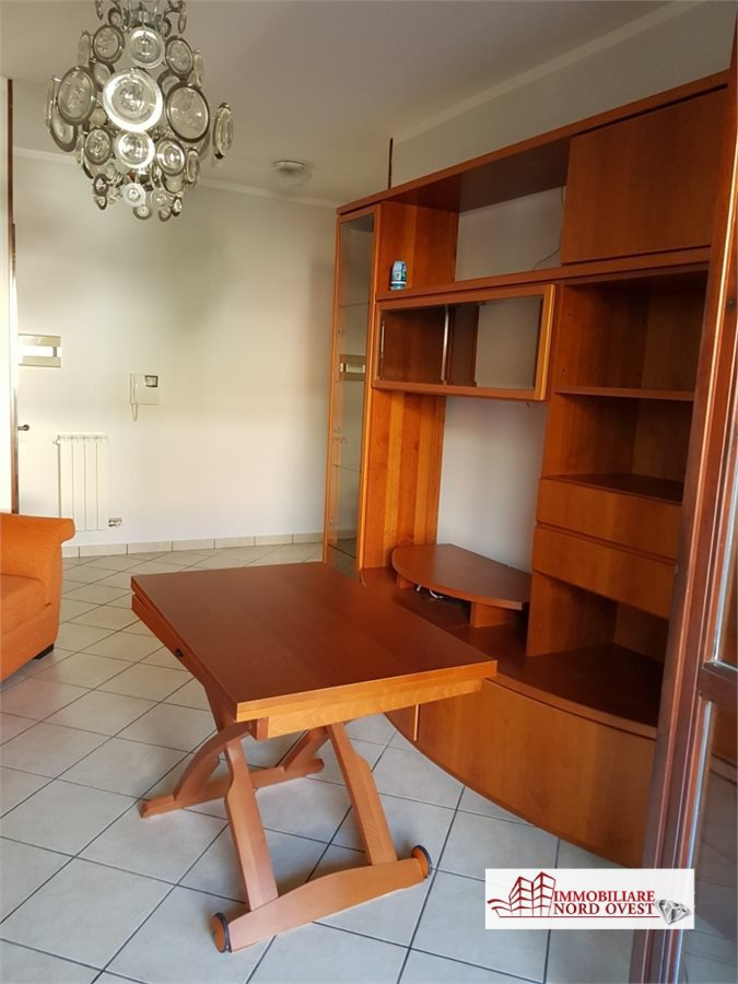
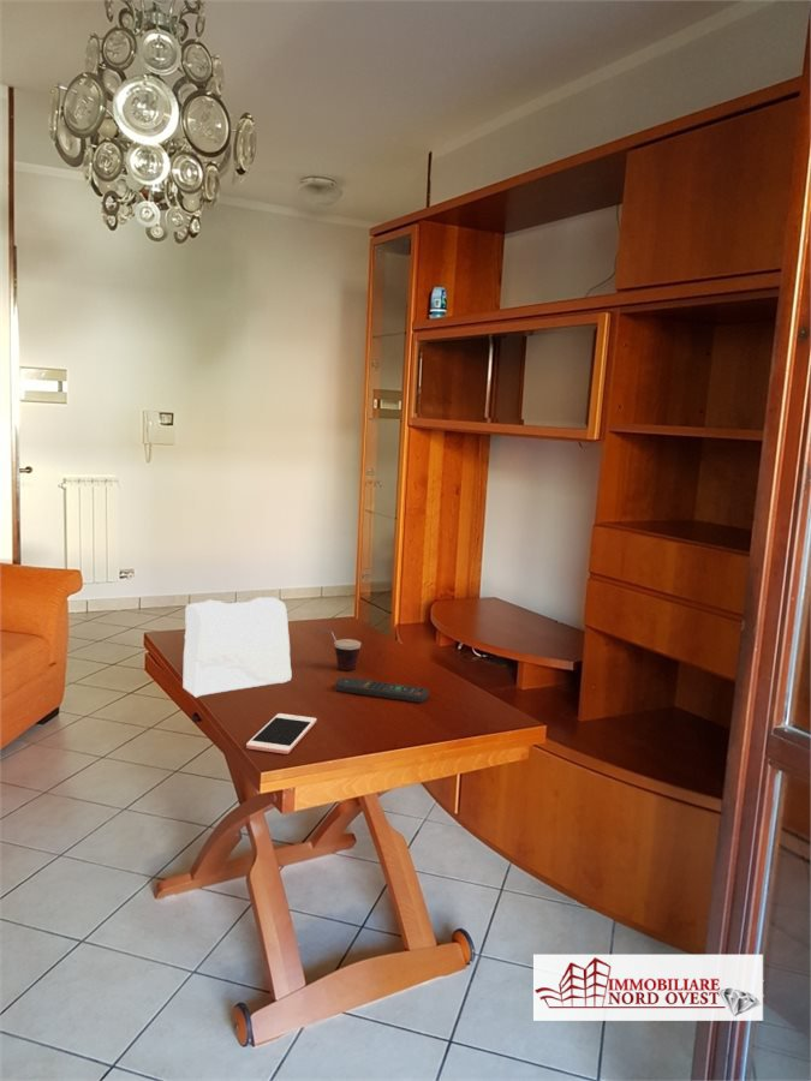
+ cheese (239, 641)
+ remote control (381, 688)
+ cell phone (282, 731)
+ cup (338, 647)
